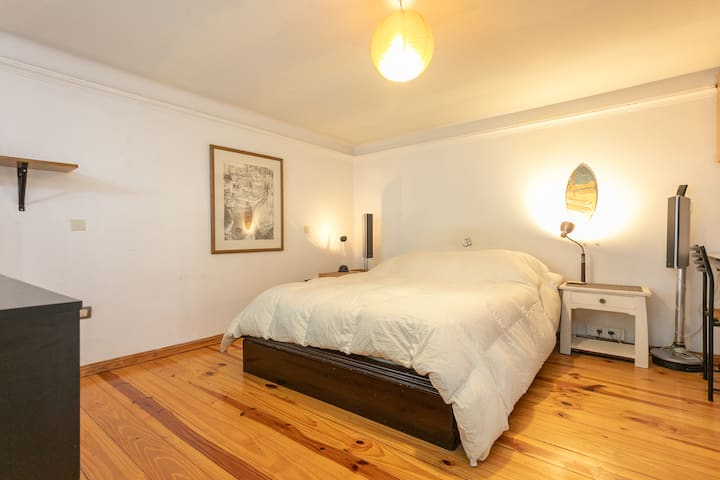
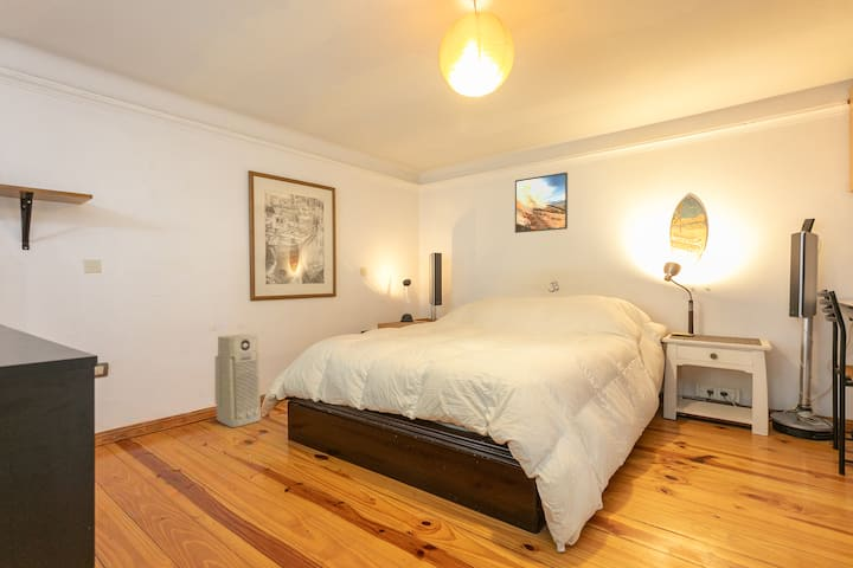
+ air purifier (236, 376)
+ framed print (540, 204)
